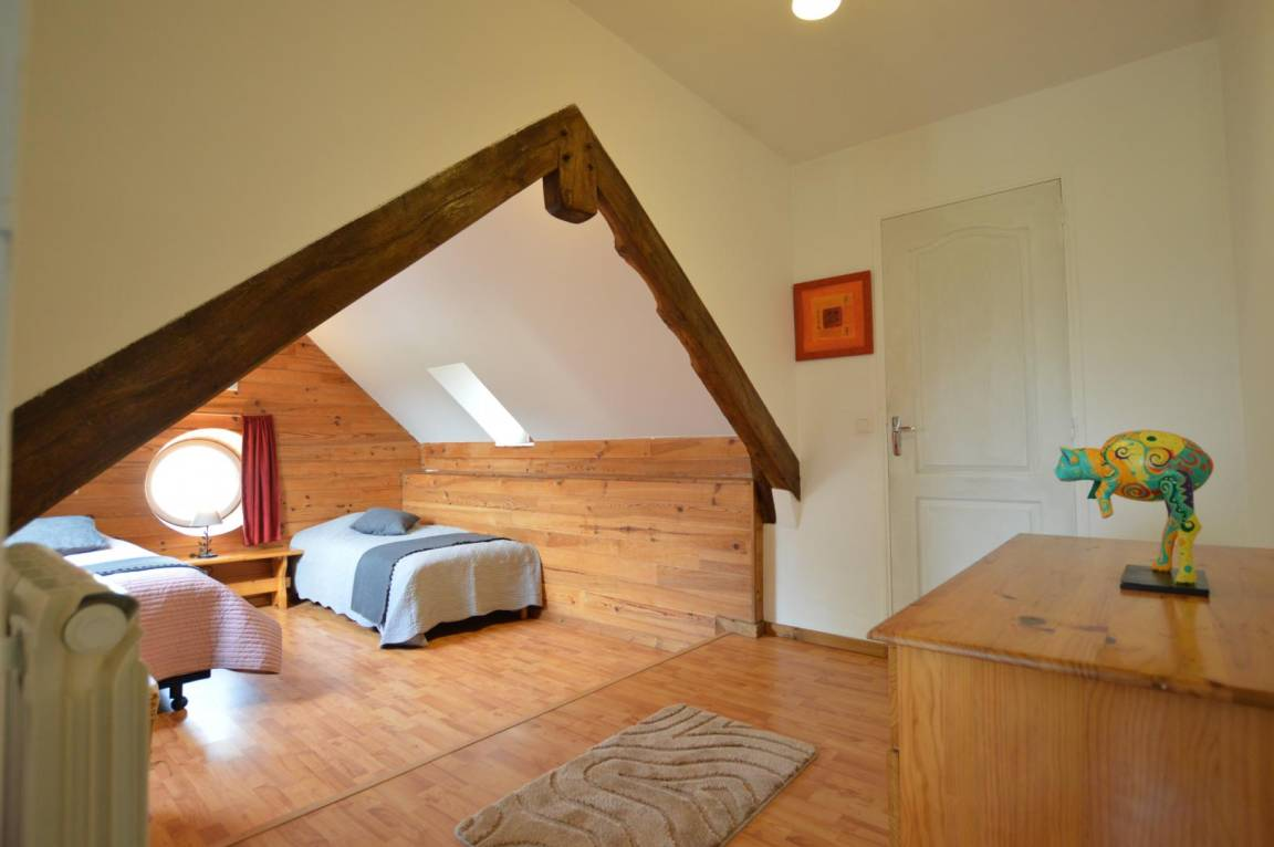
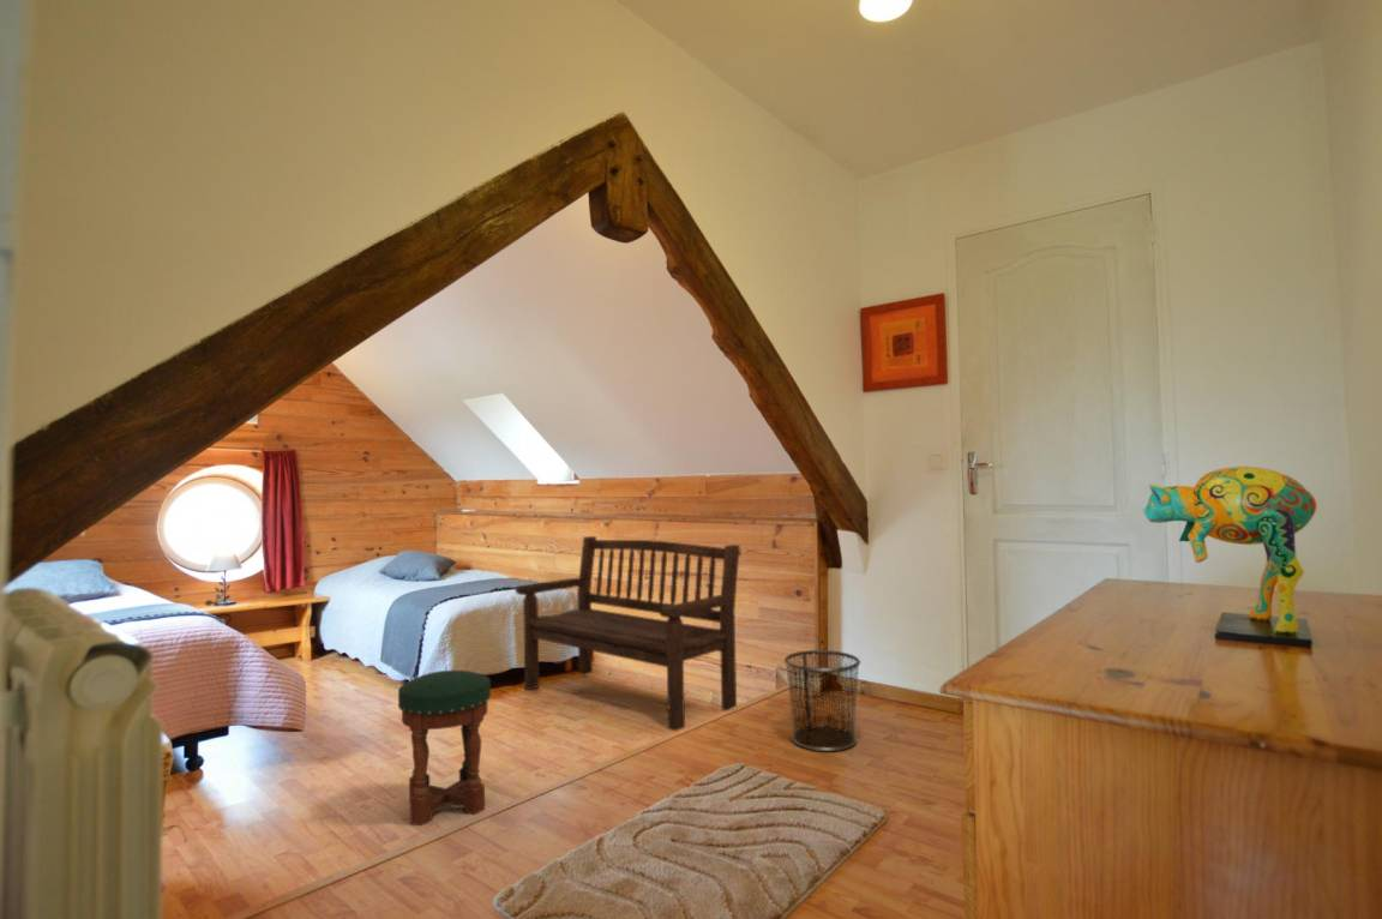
+ bench (624, 620)
+ stool (440, 728)
+ trash can (822, 698)
